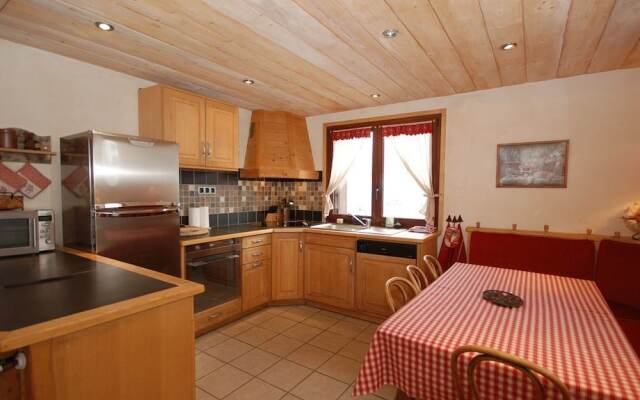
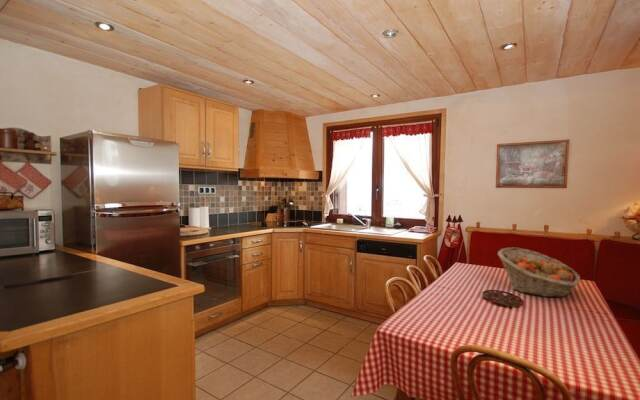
+ fruit basket (536, 270)
